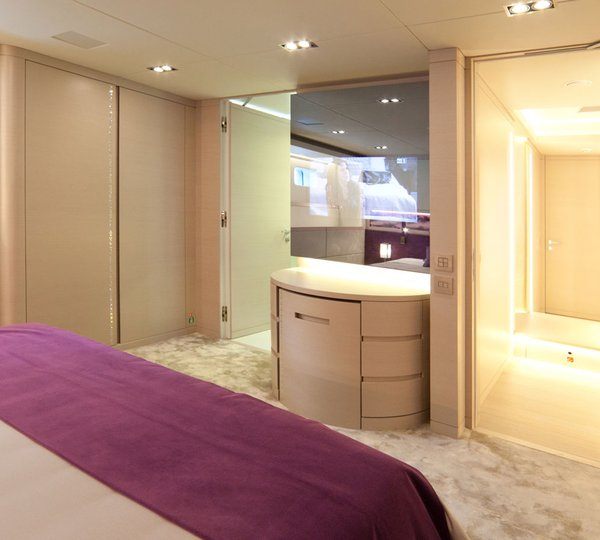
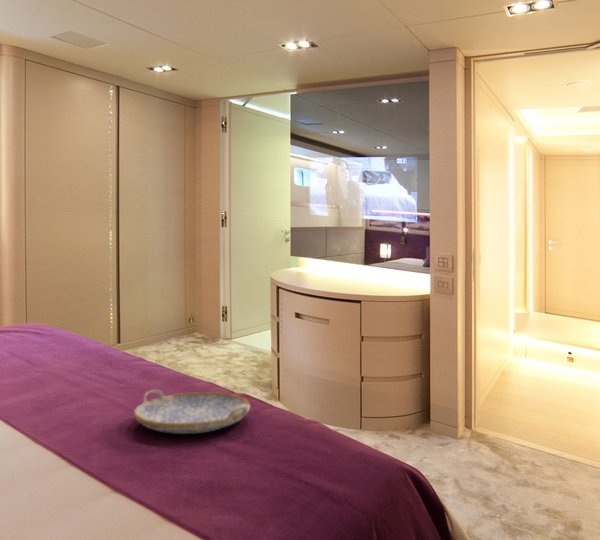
+ serving tray (193, 409)
